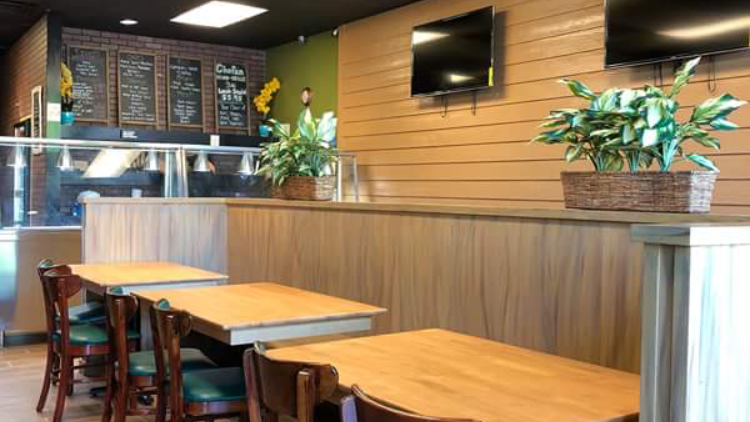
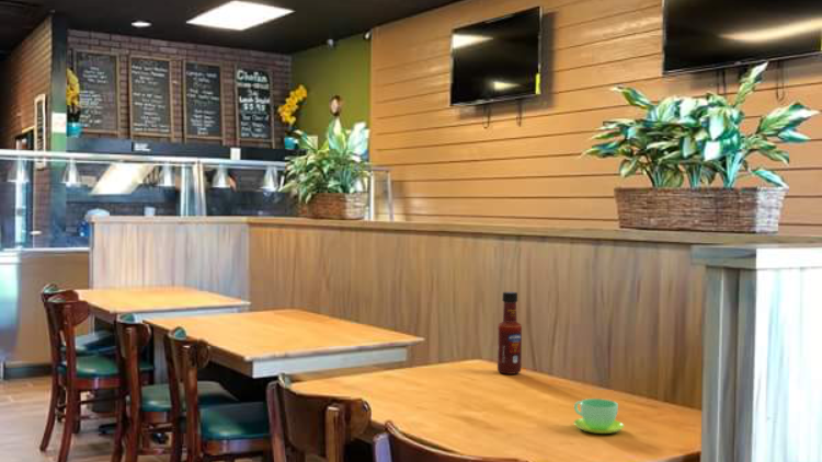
+ cup (597, 415)
+ tabasco sauce (510, 332)
